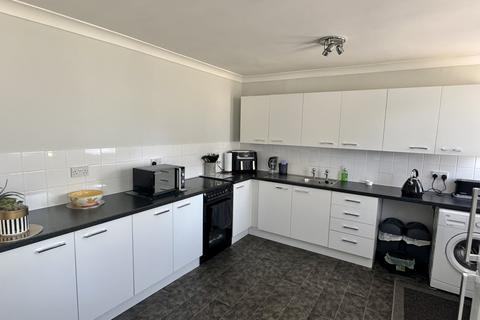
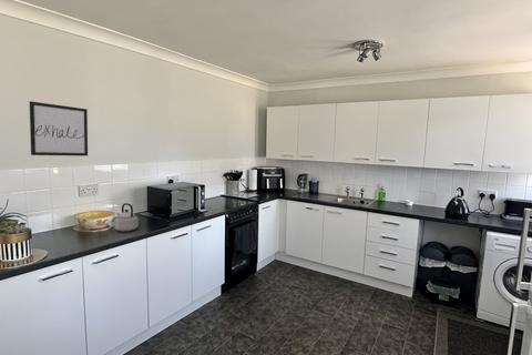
+ wall art (60, 130)
+ teapot (124, 216)
